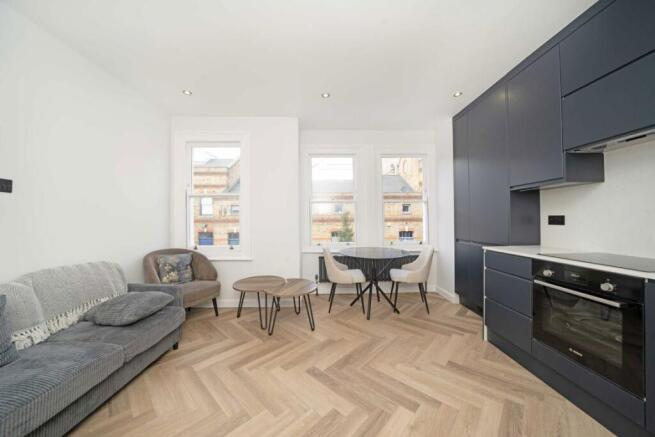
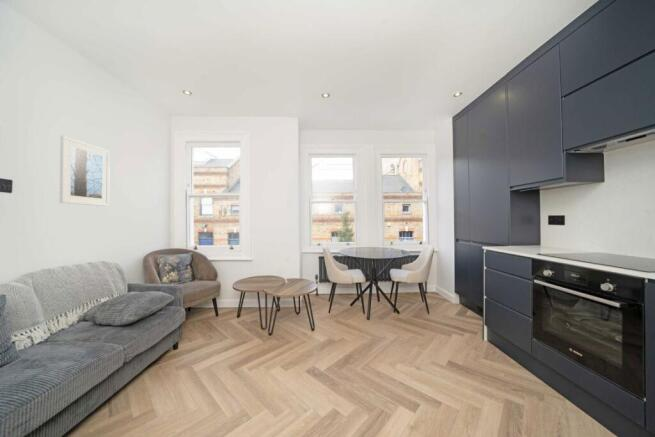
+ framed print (87, 174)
